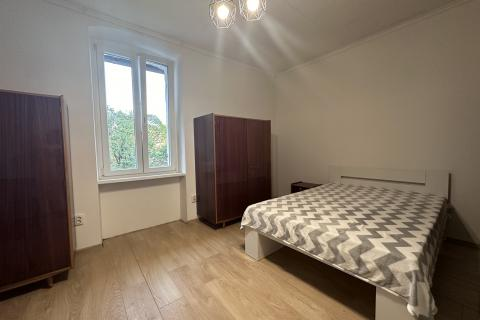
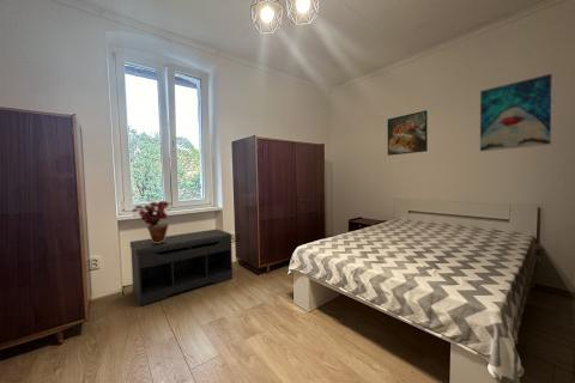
+ bench (184, 260)
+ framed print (406, 134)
+ wall art (513, 115)
+ potted plant (153, 220)
